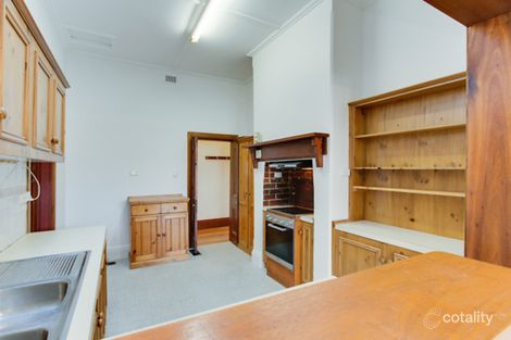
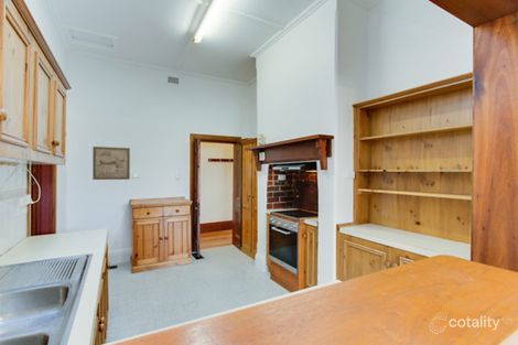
+ wall art (111, 163)
